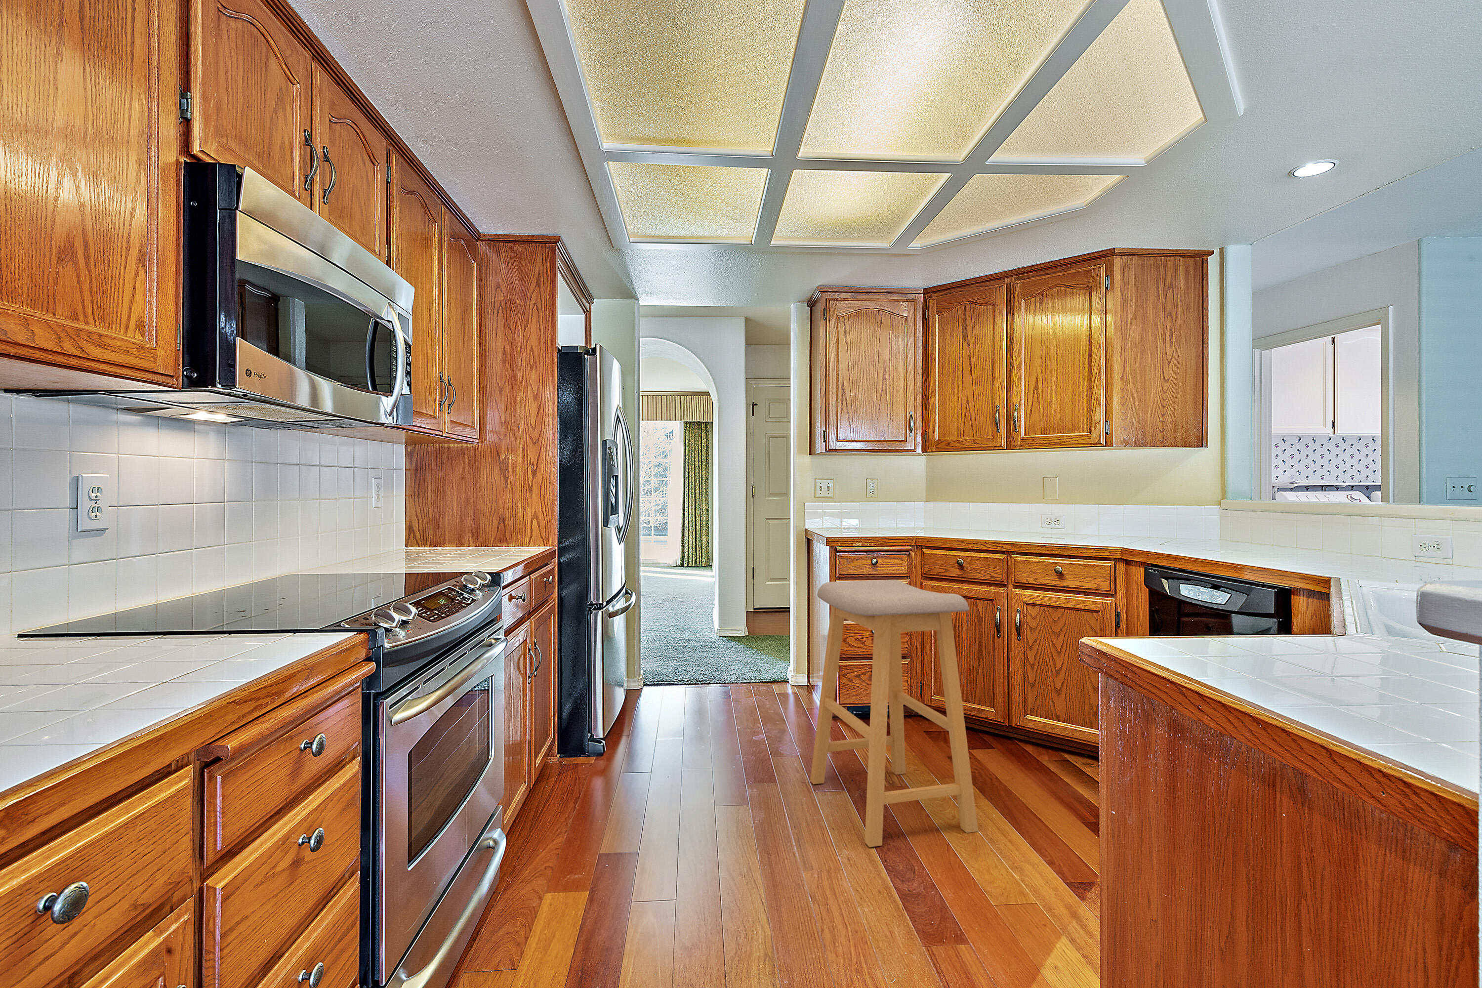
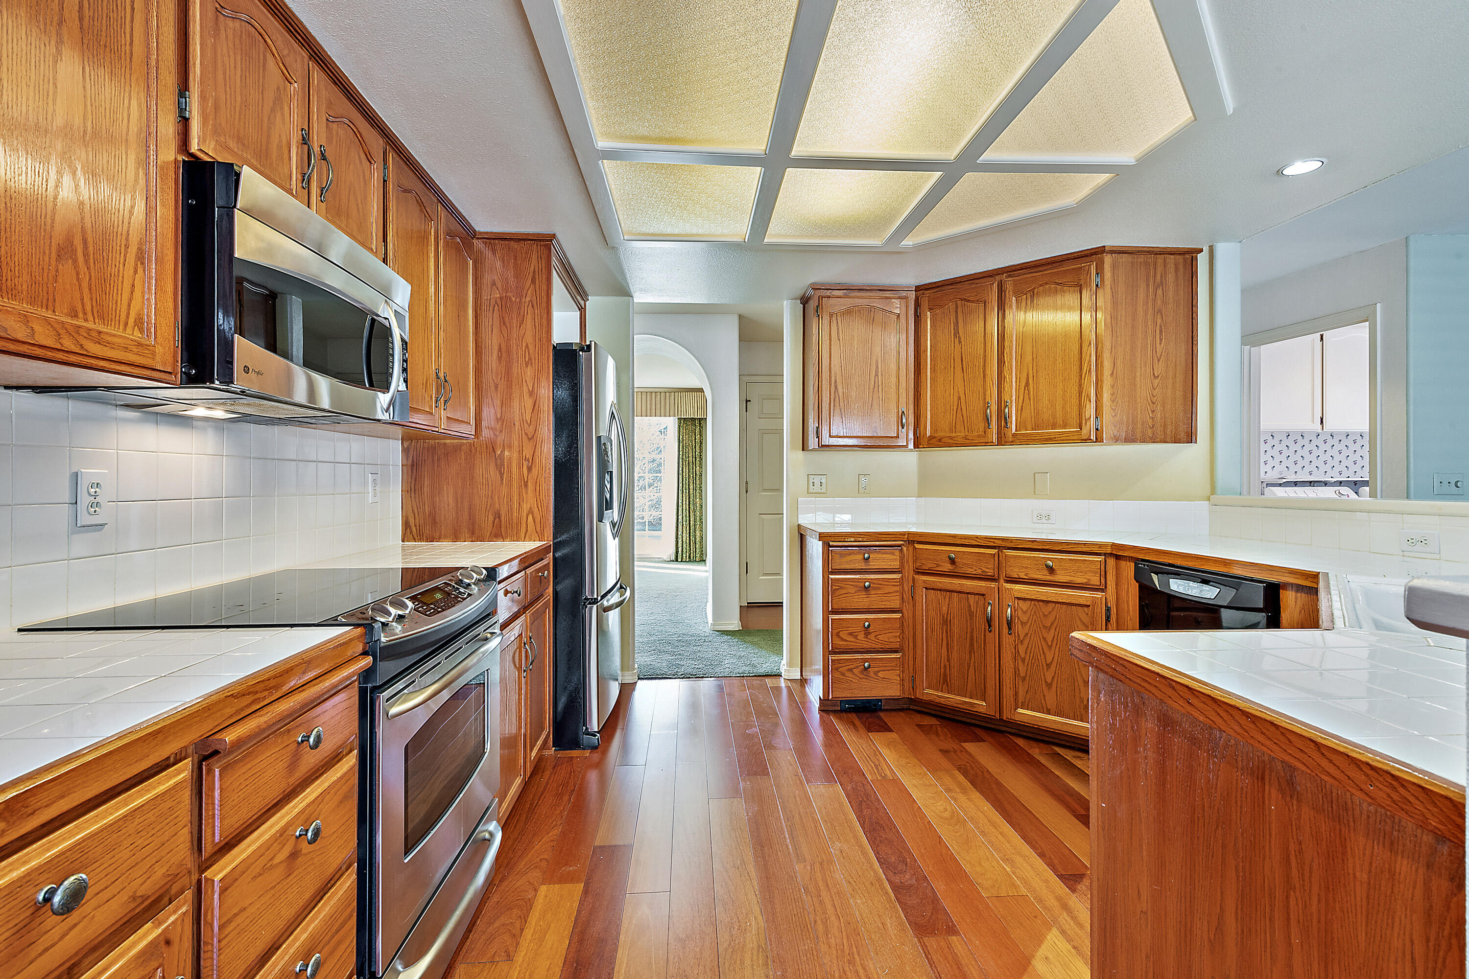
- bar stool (888, 696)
